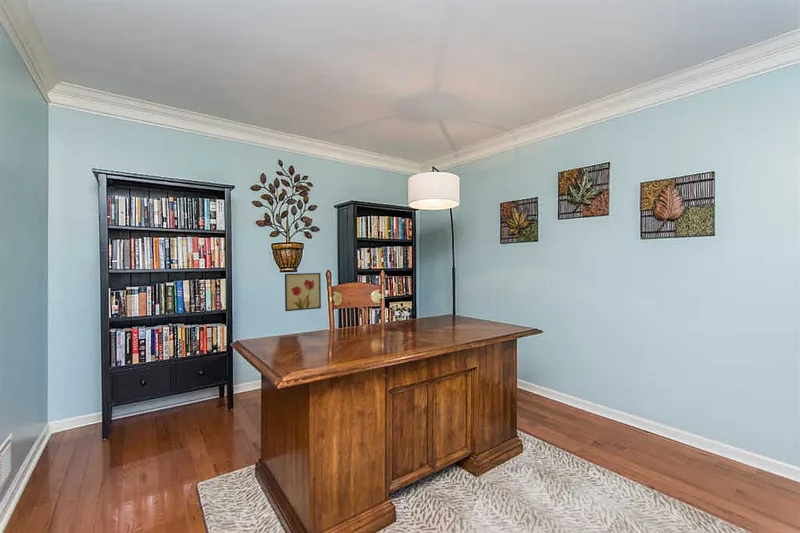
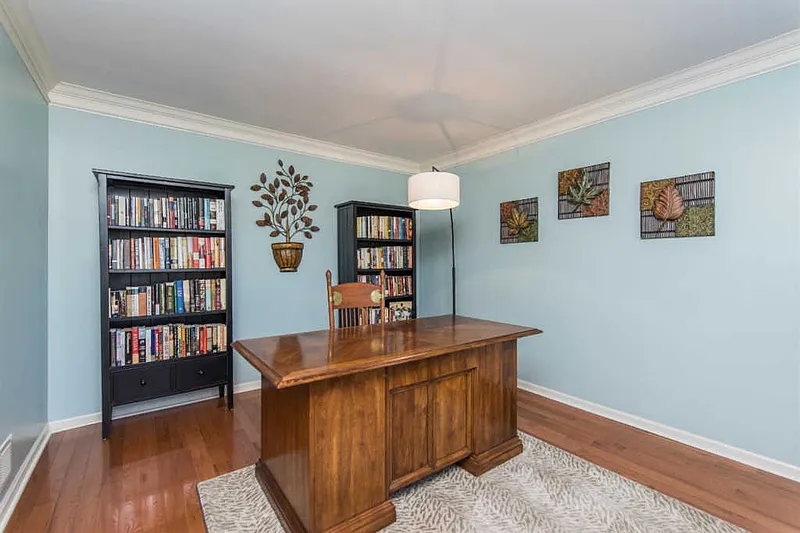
- wall art (303, 291)
